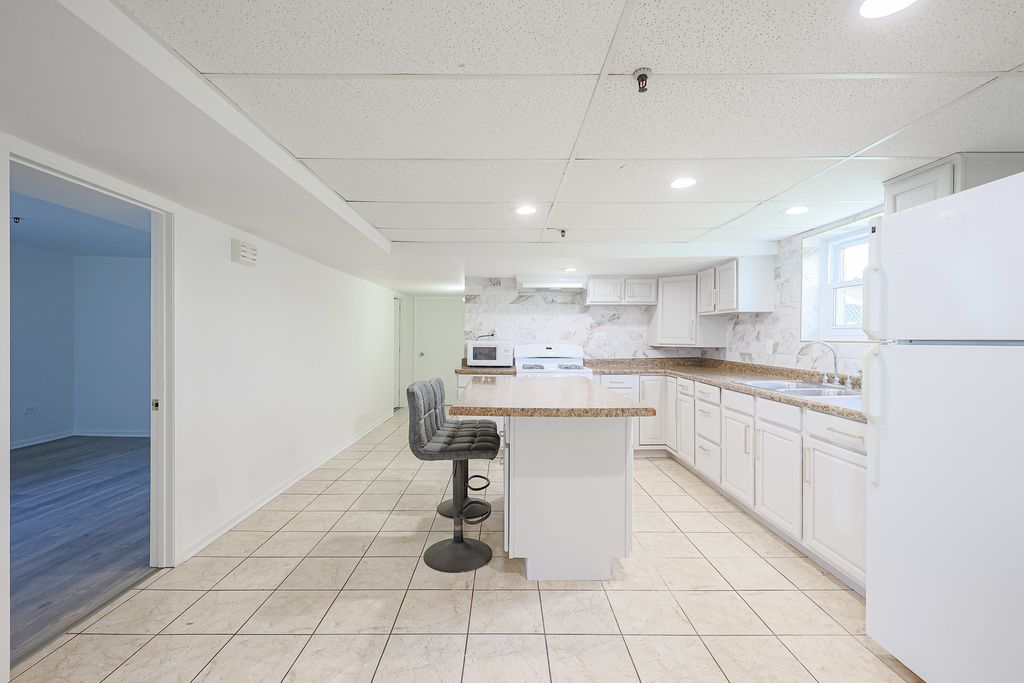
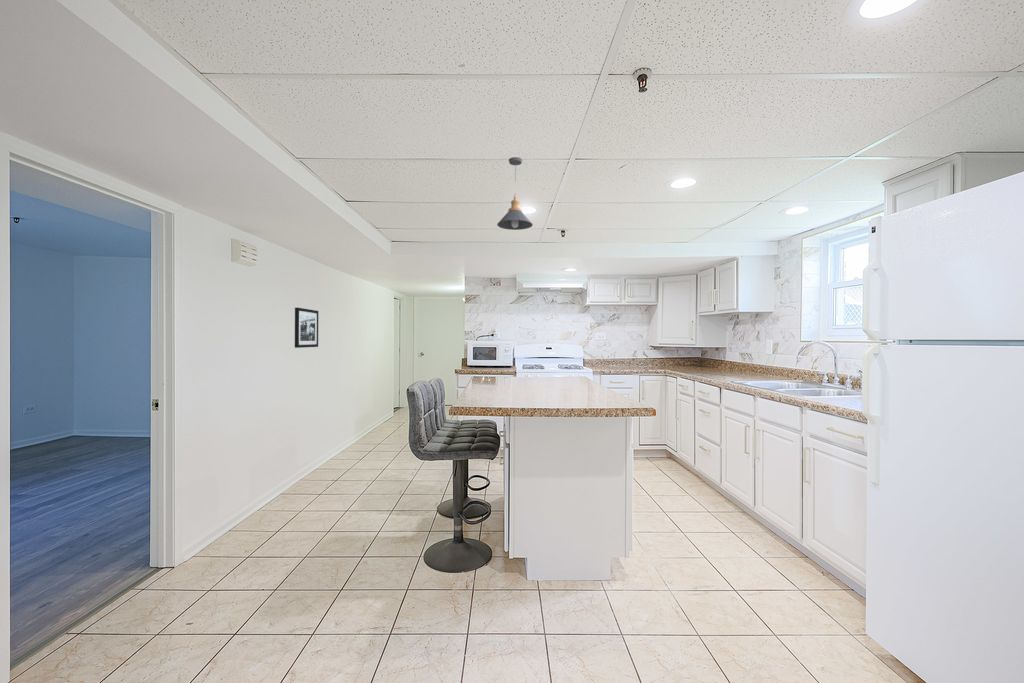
+ pendant light (515, 195)
+ picture frame (307, 328)
